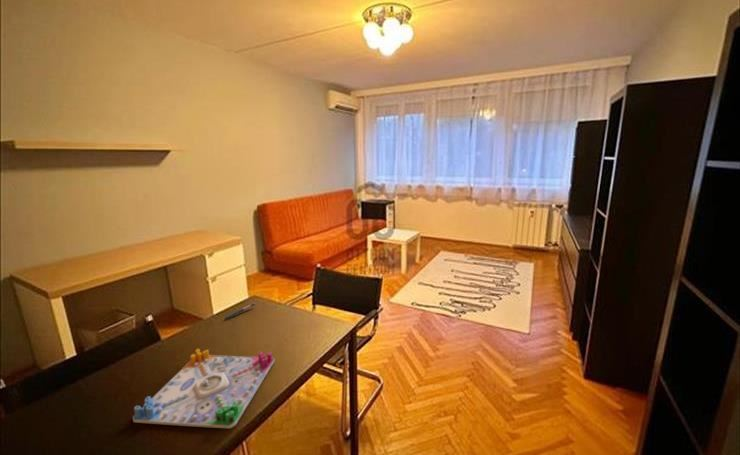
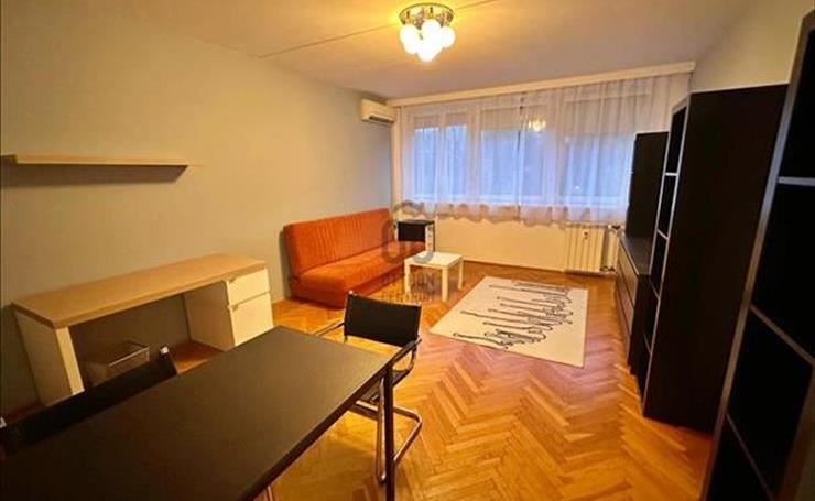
- pen (240, 310)
- board game (211, 381)
